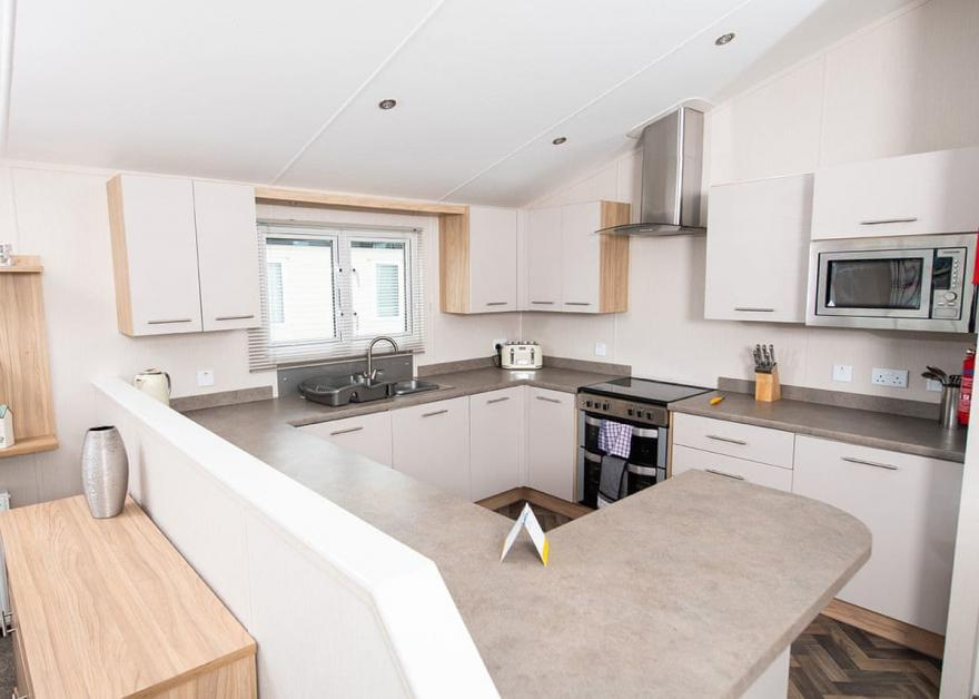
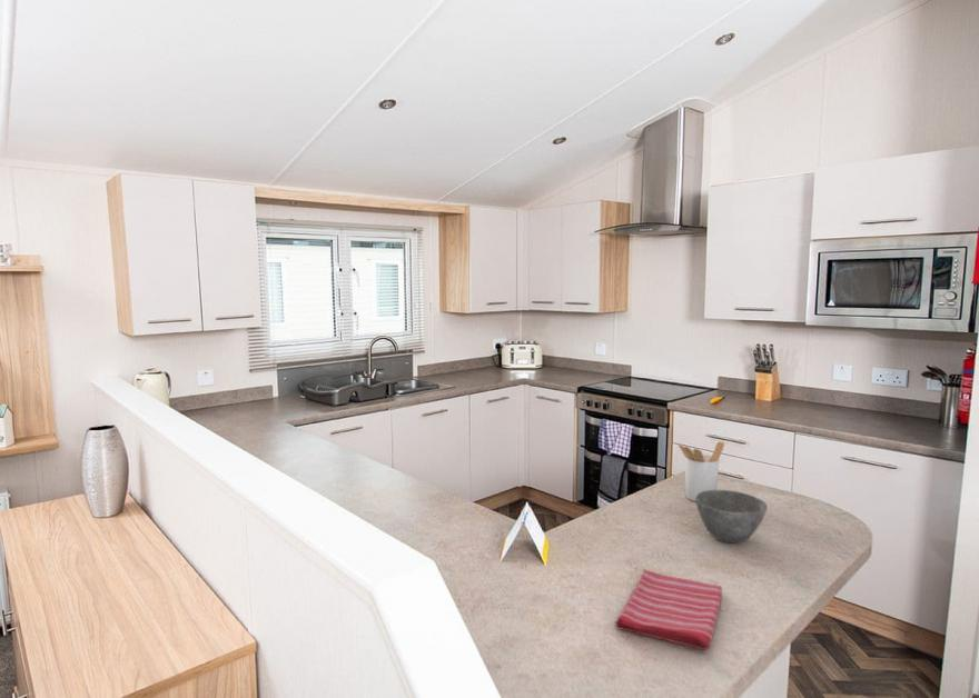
+ utensil holder (698, 469)
+ dish towel (671, 605)
+ bowl (730, 519)
